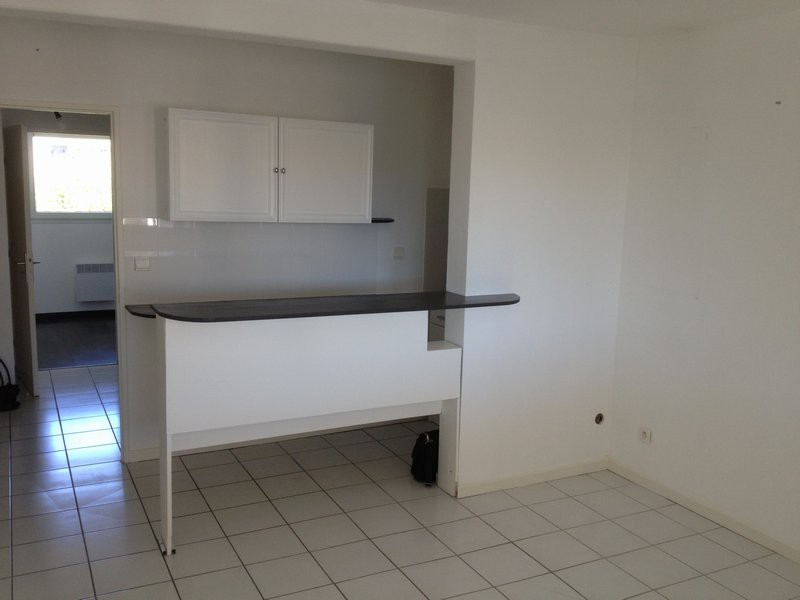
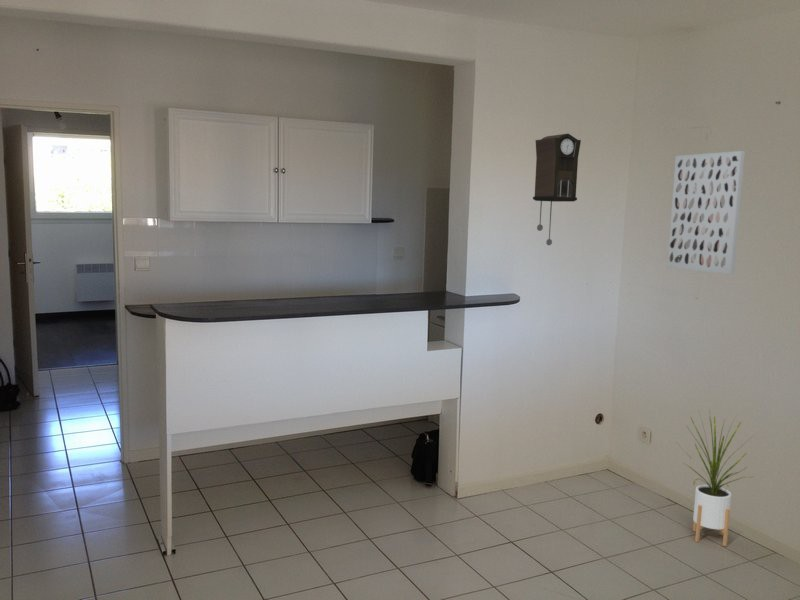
+ pendulum clock (555, 190)
+ wall art (703, 212)
+ house plant (717, 476)
